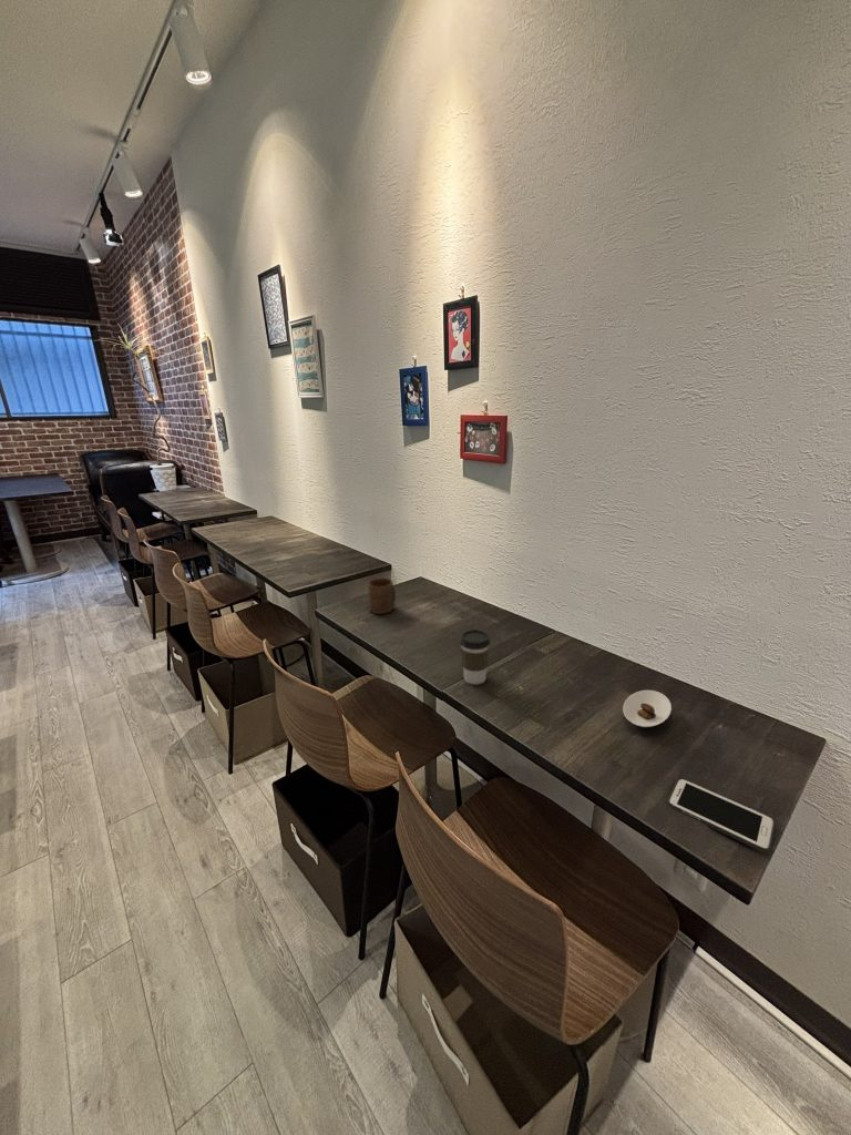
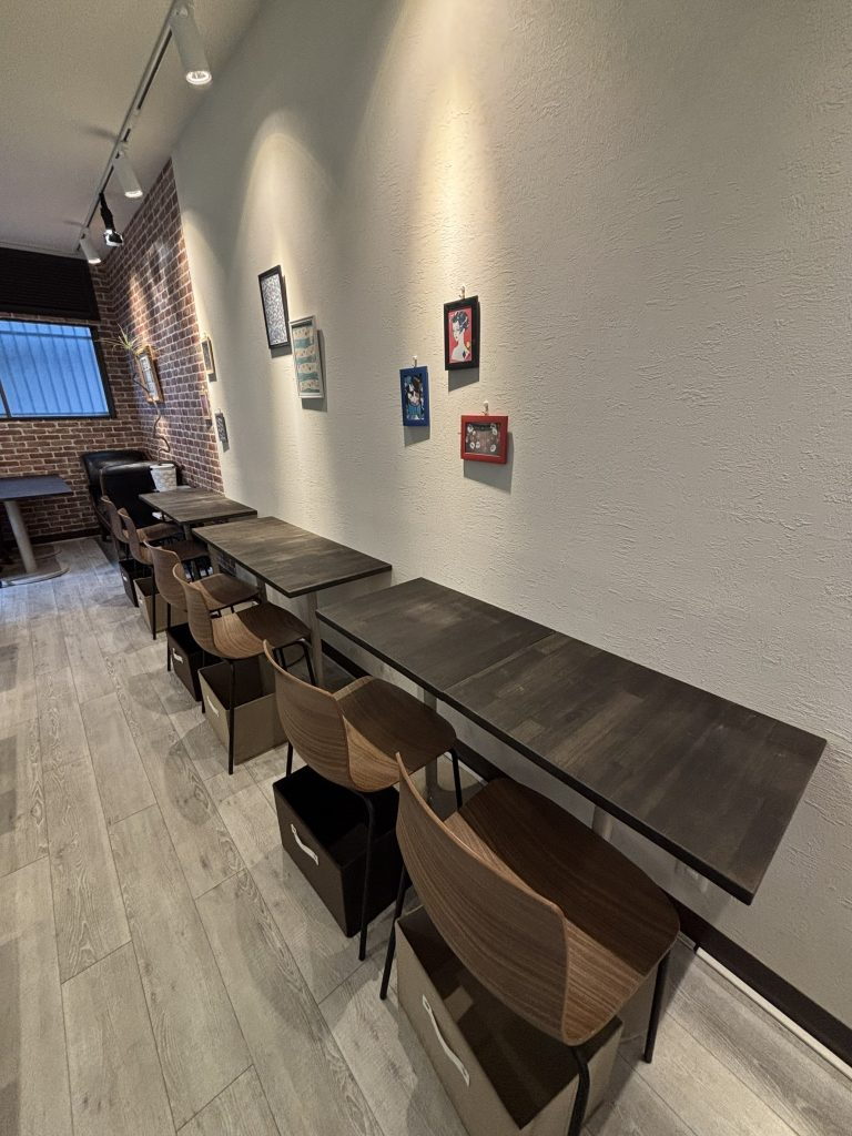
- cup (381, 595)
- coffee cup (474, 657)
- cell phone (719, 812)
- saucer (646, 710)
